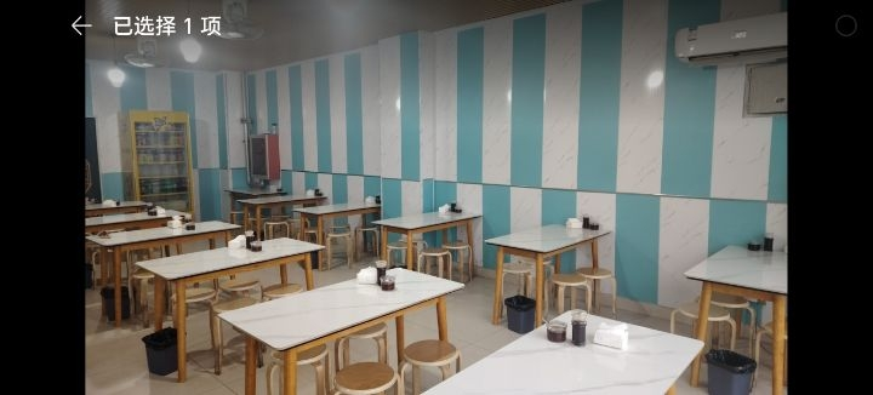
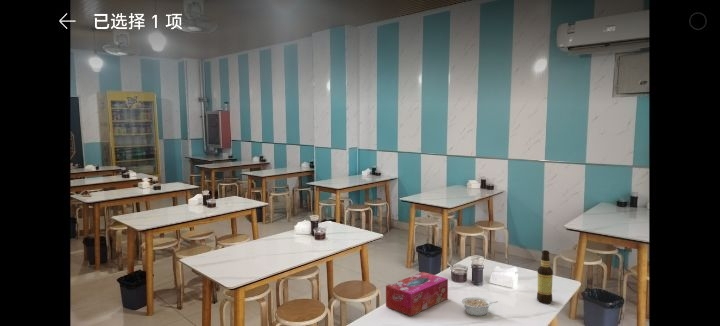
+ legume (477, 305)
+ bottle (545, 276)
+ tissue box (417, 292)
